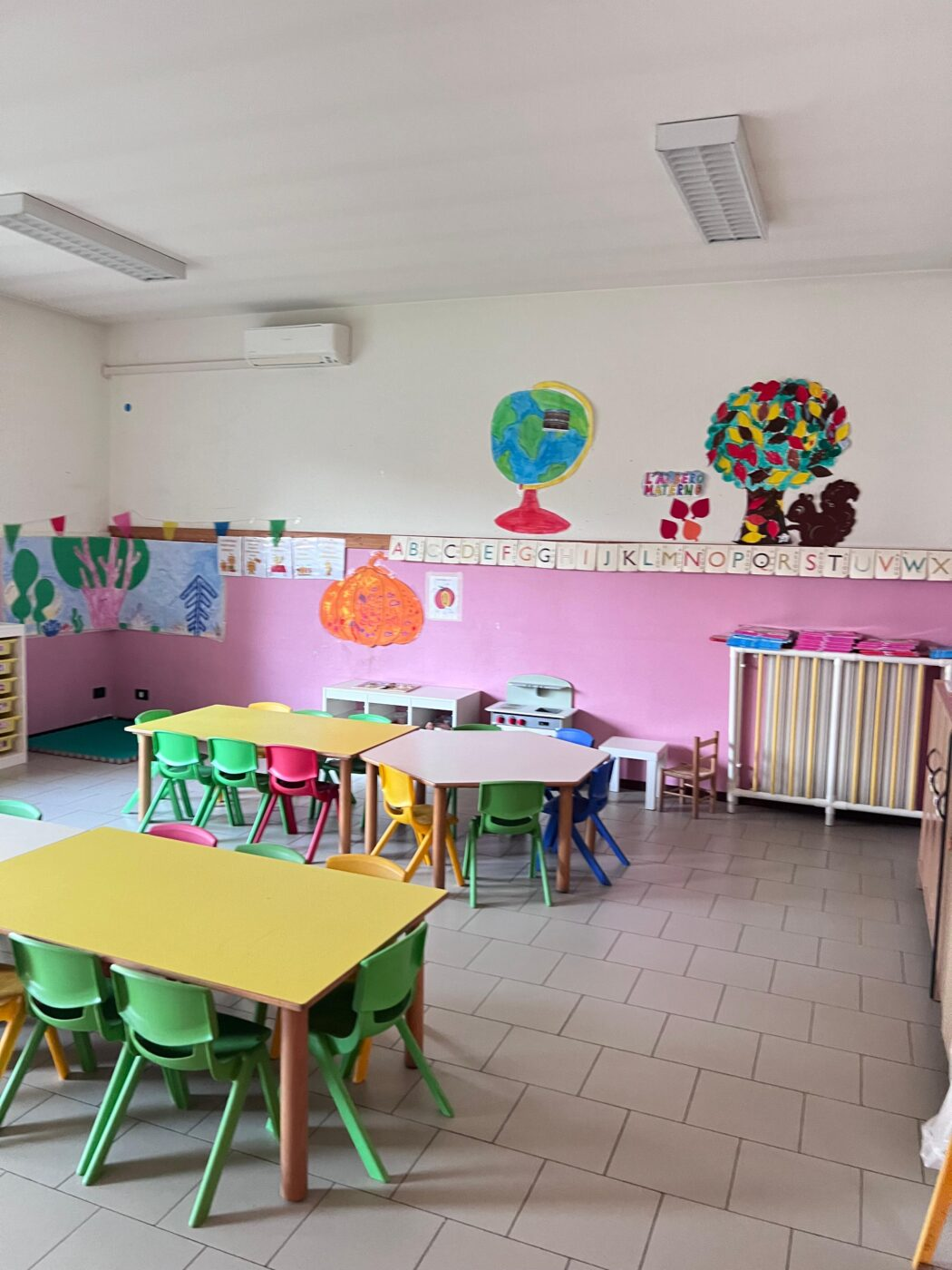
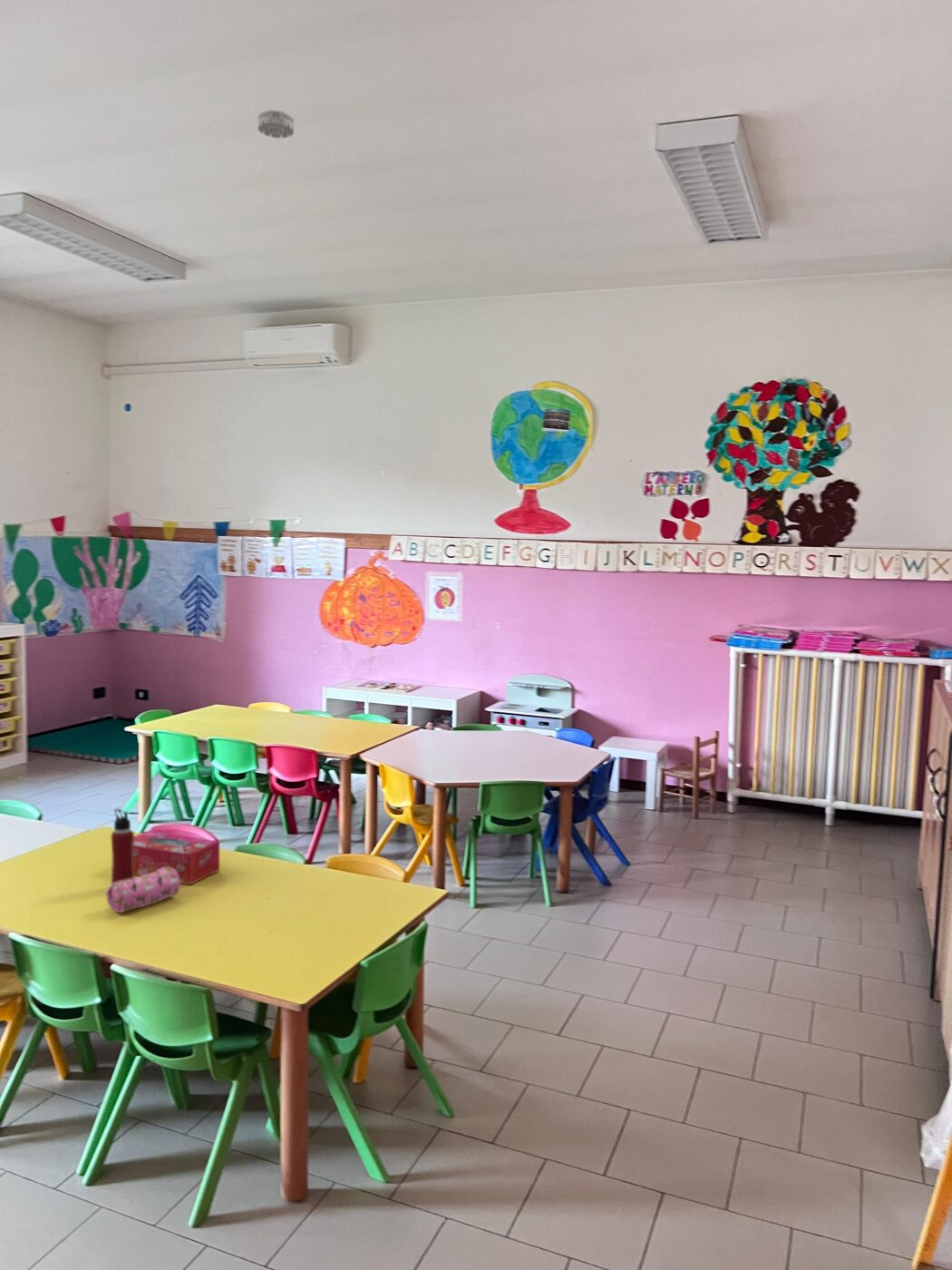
+ tissue box (169, 856)
+ pencil case (143, 889)
+ smoke detector (276, 123)
+ water bottle (122, 849)
